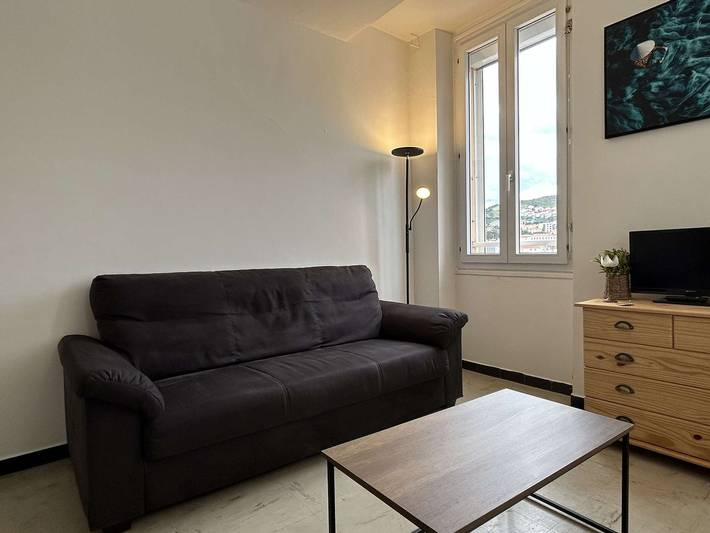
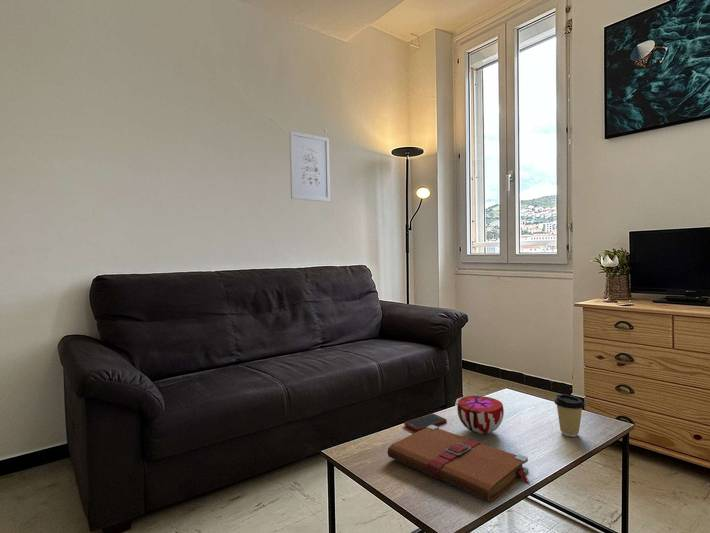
+ book (460, 459)
+ decorative bowl (480, 417)
+ coffee cup (569, 415)
+ wall art (310, 167)
+ cell phone (425, 422)
